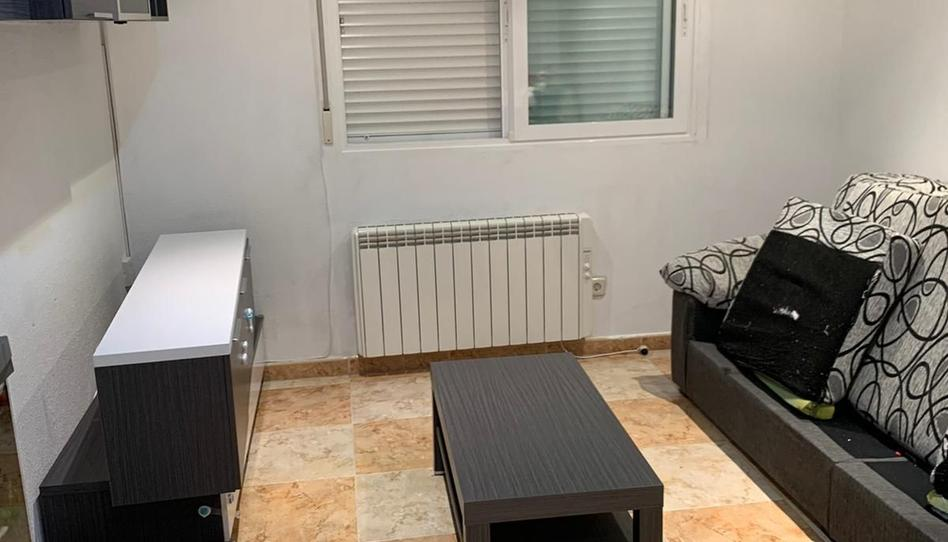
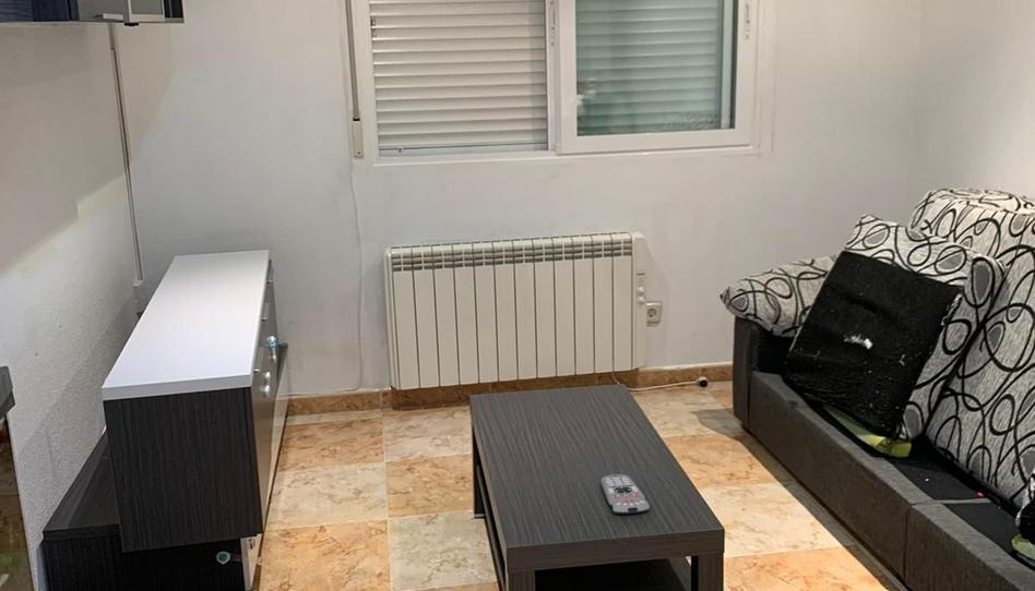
+ remote control (622, 493)
